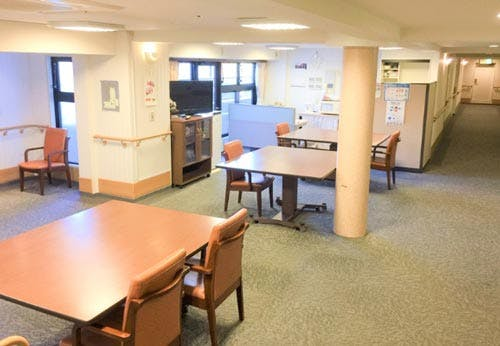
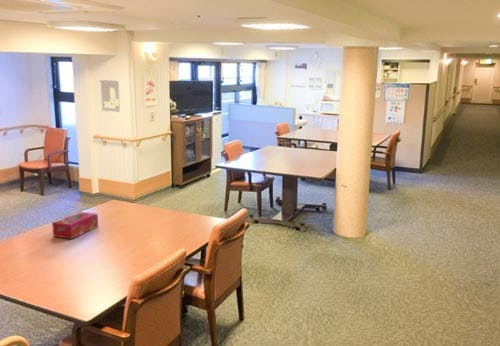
+ tissue box (76, 224)
